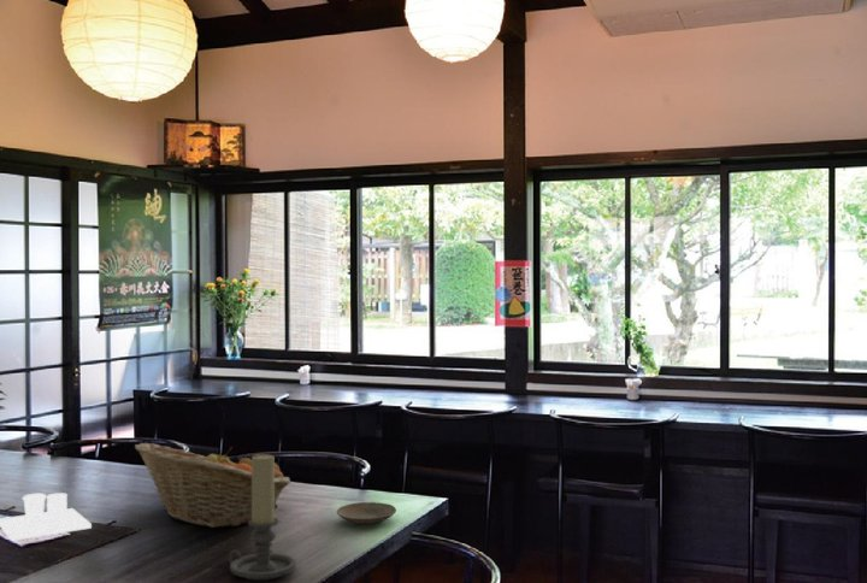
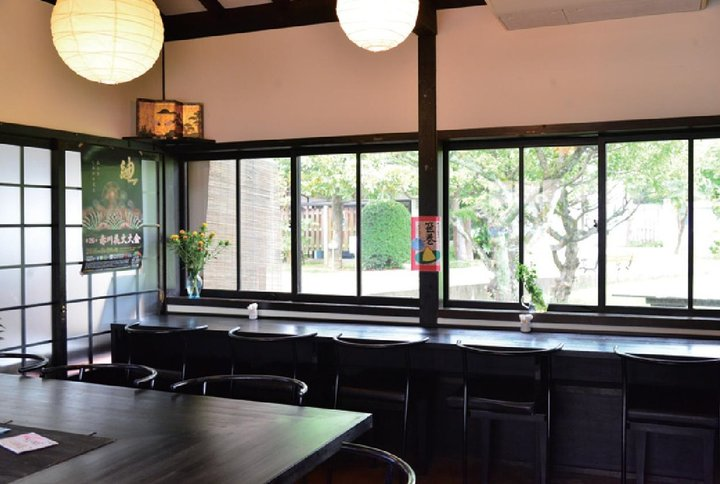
- salt and pepper shaker set (42, 510)
- candle holder (258, 512)
- plate (366, 514)
- fruit basket (212, 477)
